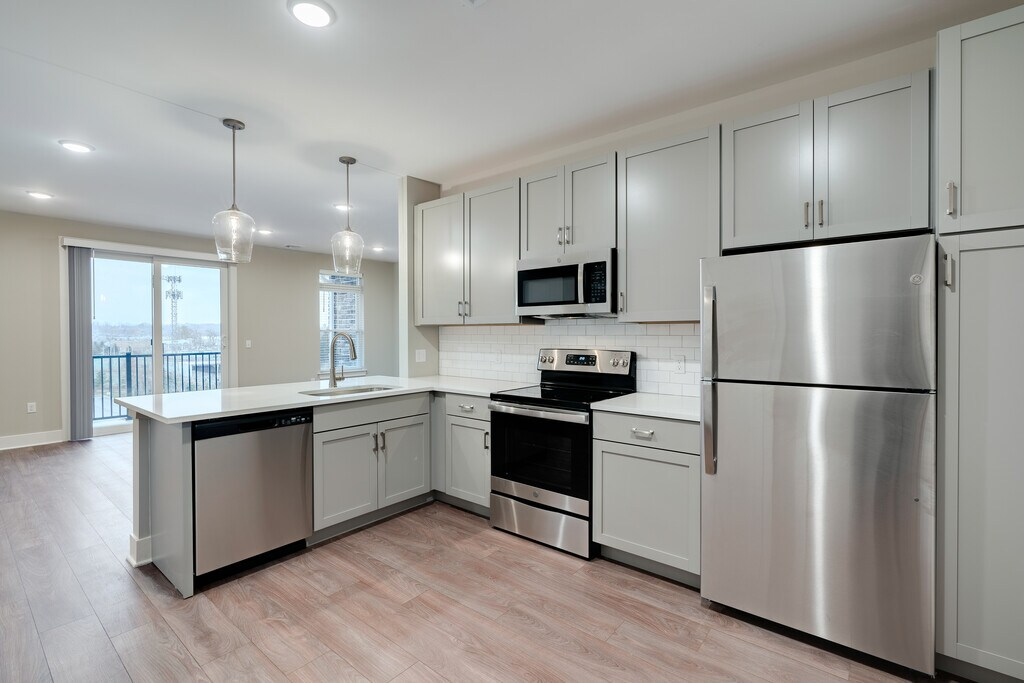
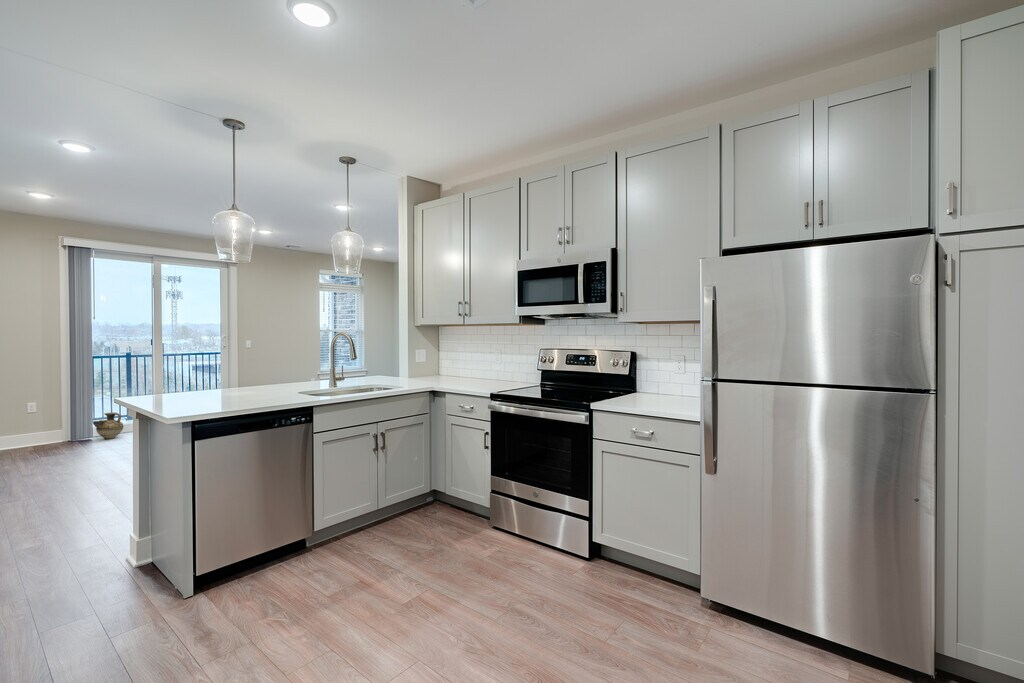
+ ceramic jug (107, 426)
